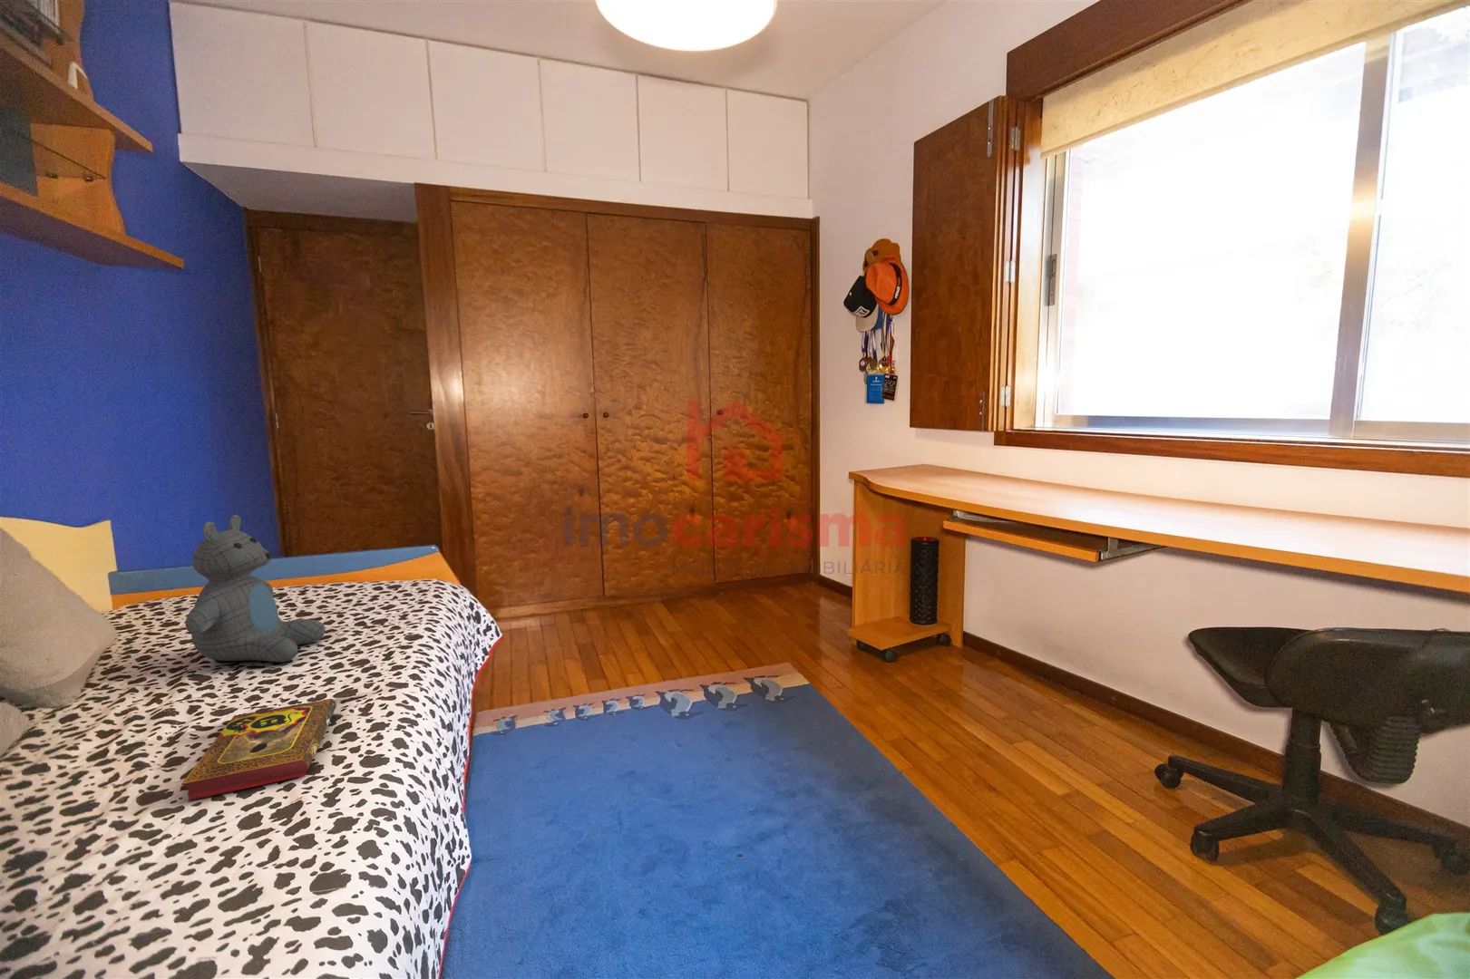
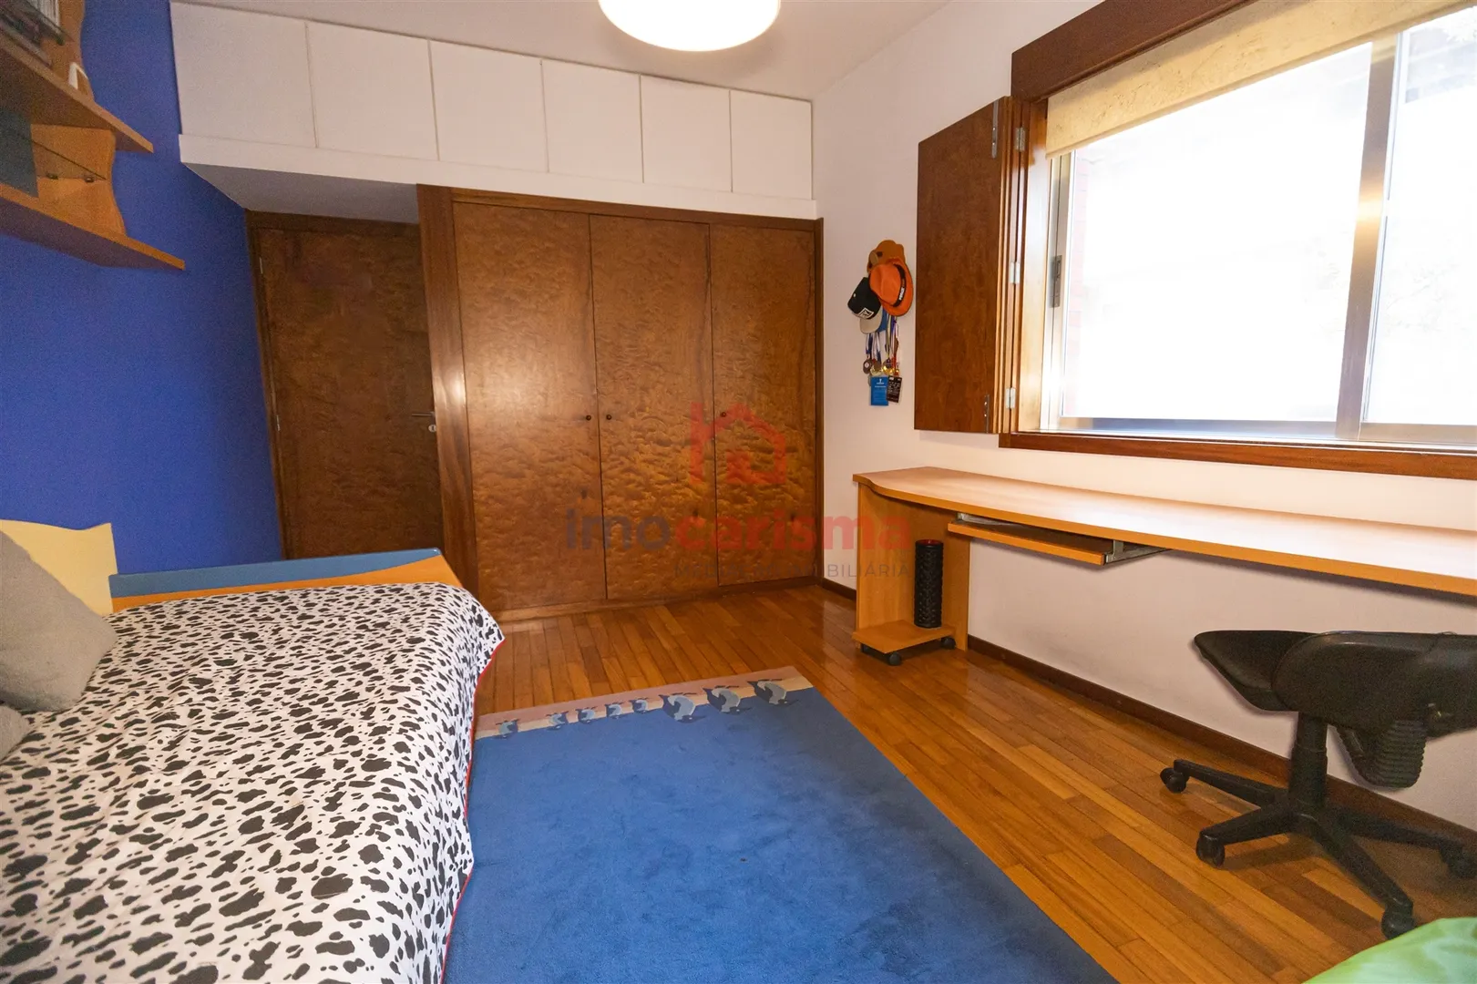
- teddy bear (254, 587)
- book (269, 743)
